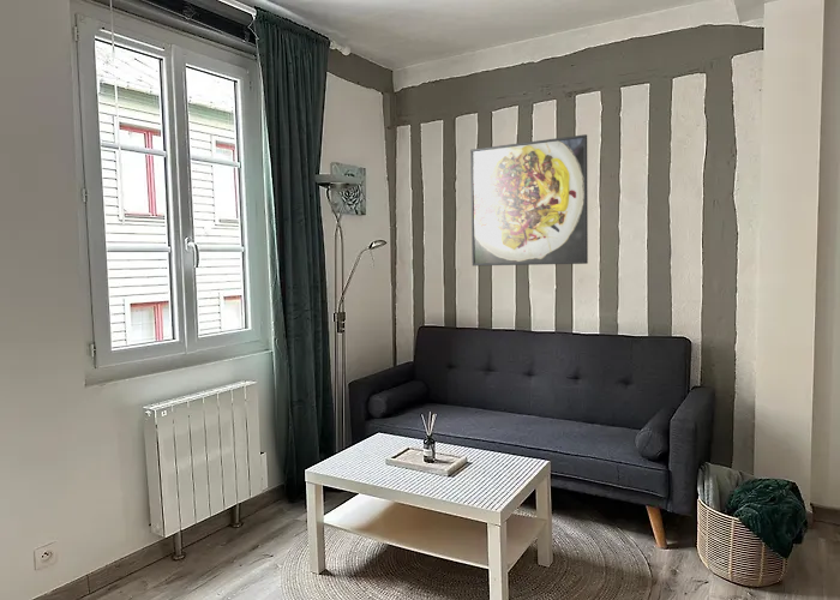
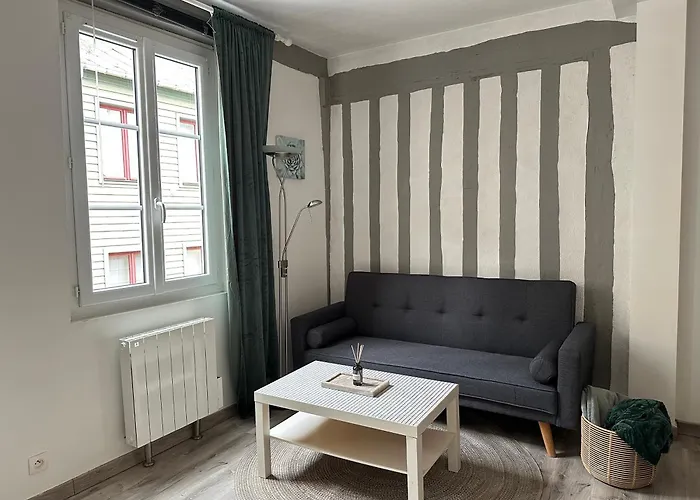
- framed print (526, 204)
